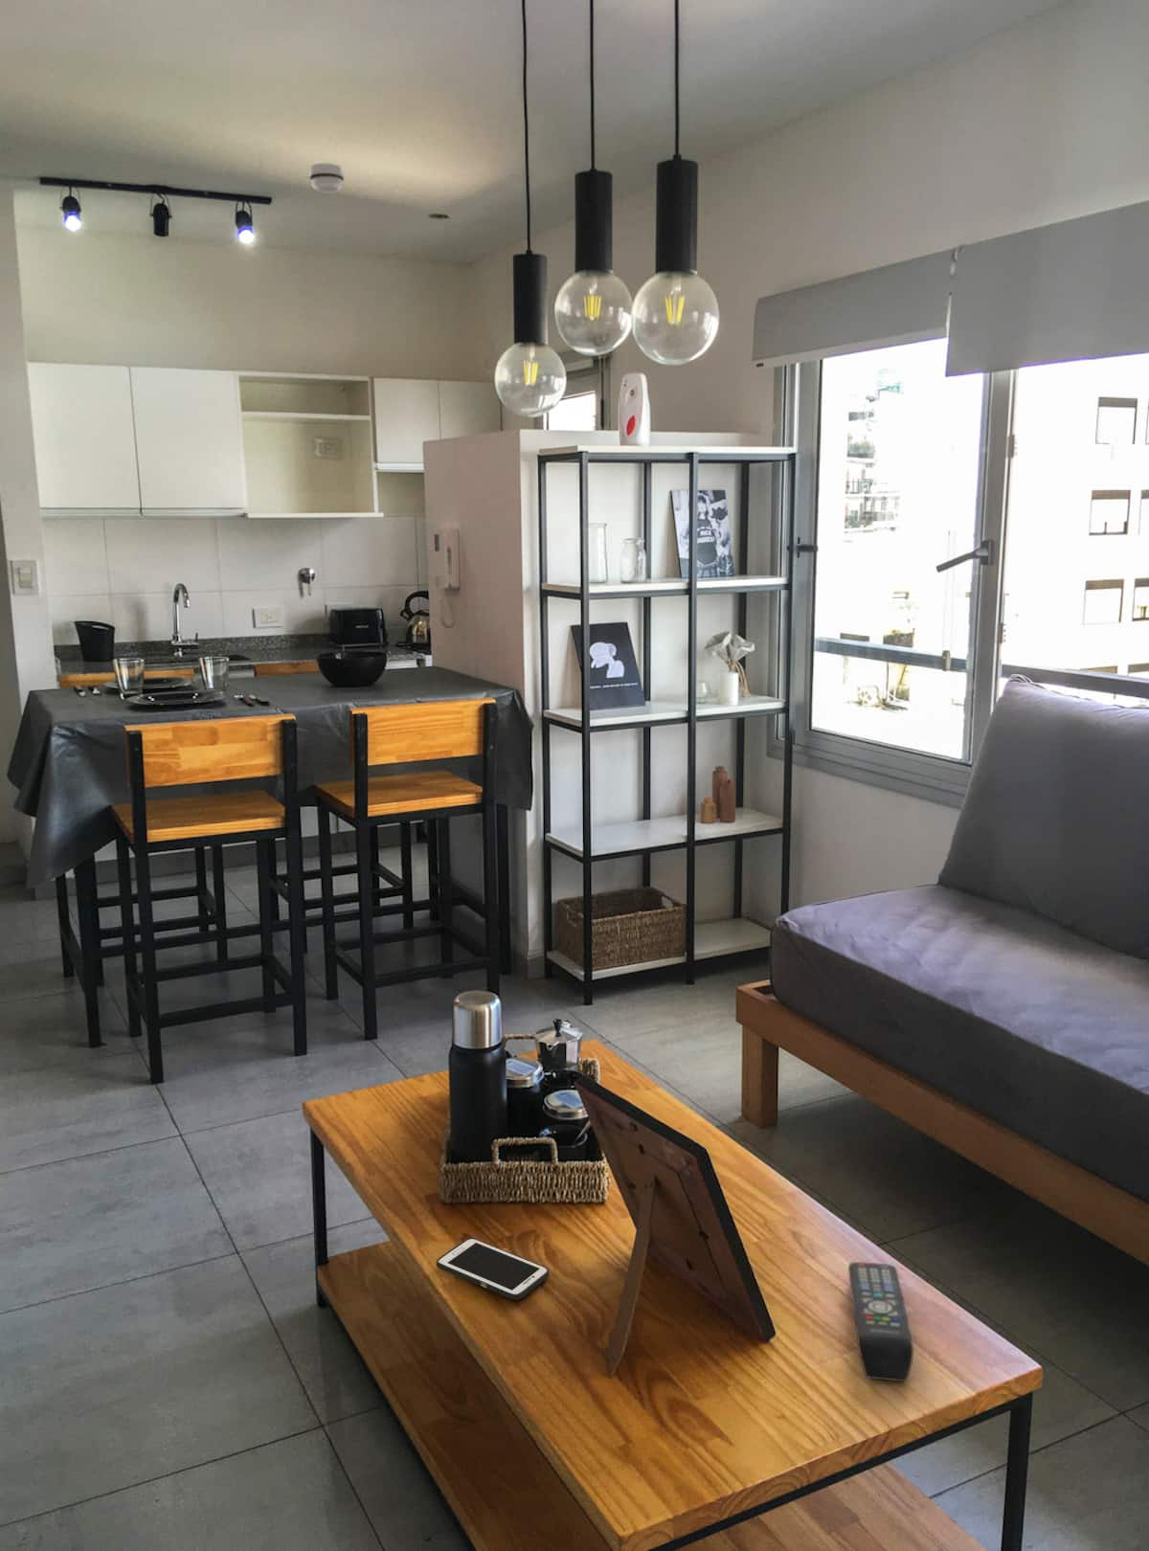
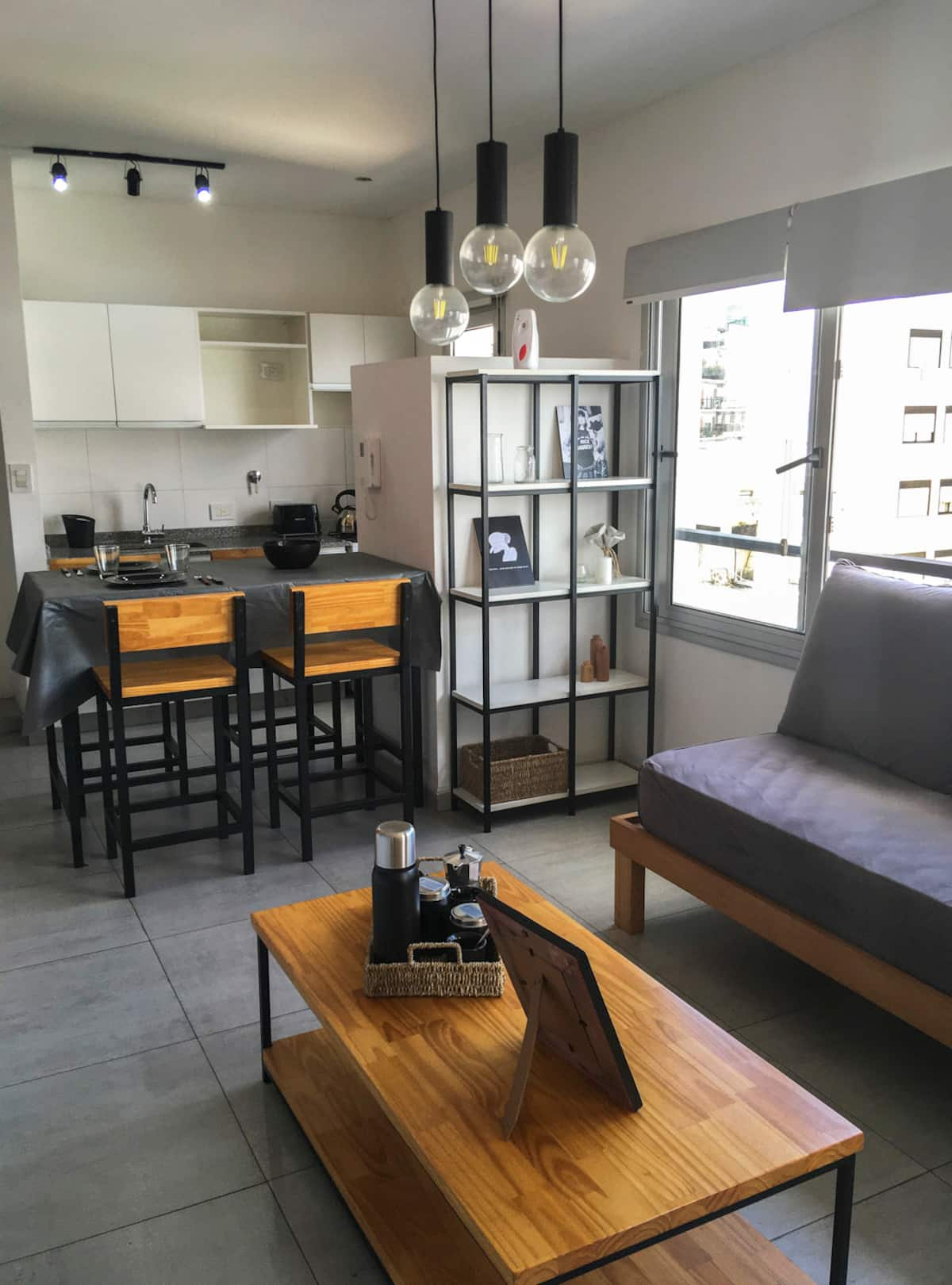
- cell phone (492, 1267)
- remote control (879, 1312)
- smoke detector (327, 179)
